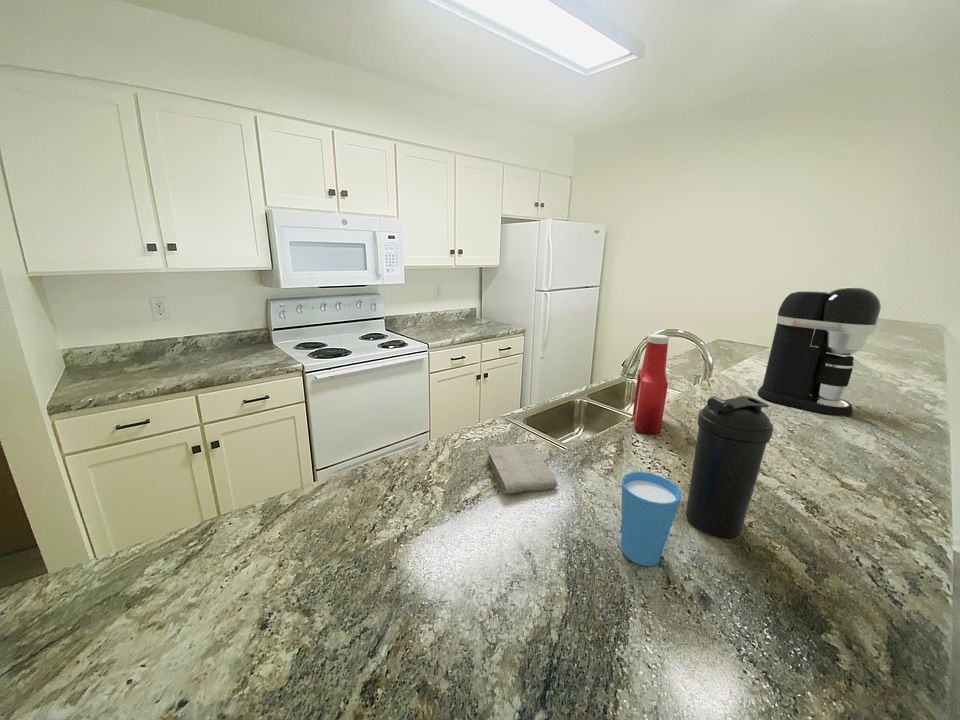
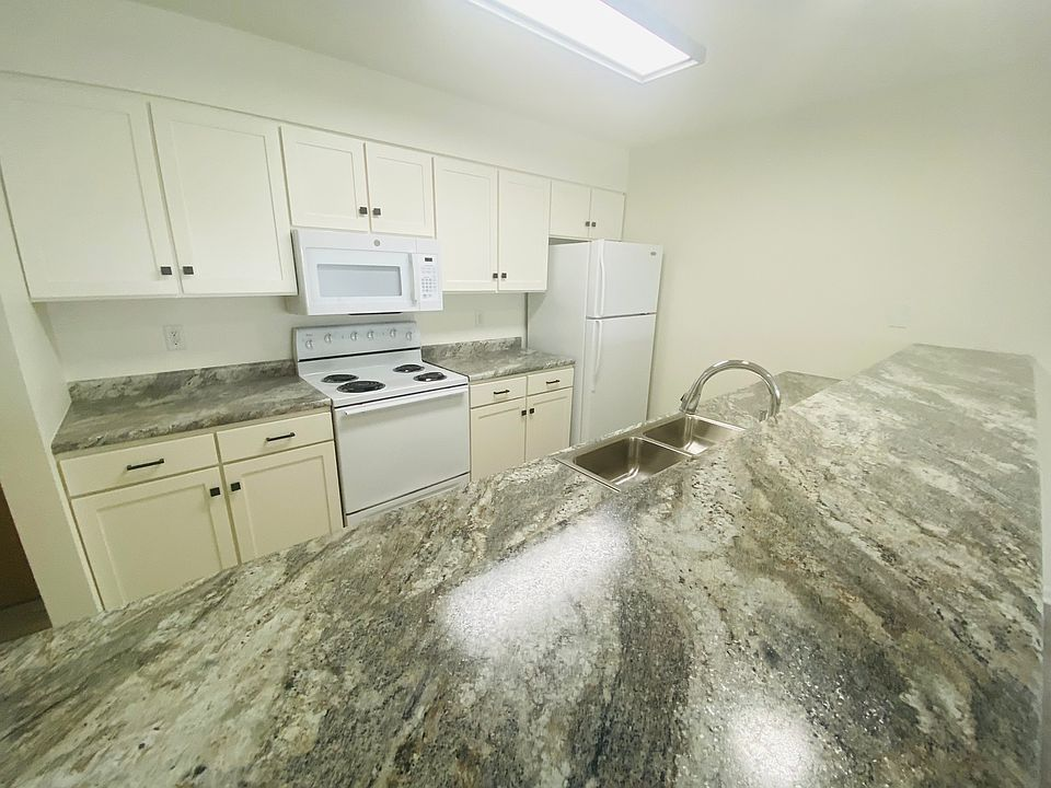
- washcloth (518, 464)
- coffee maker (816, 346)
- water bottle (725, 463)
- soap bottle (651, 380)
- cup (645, 520)
